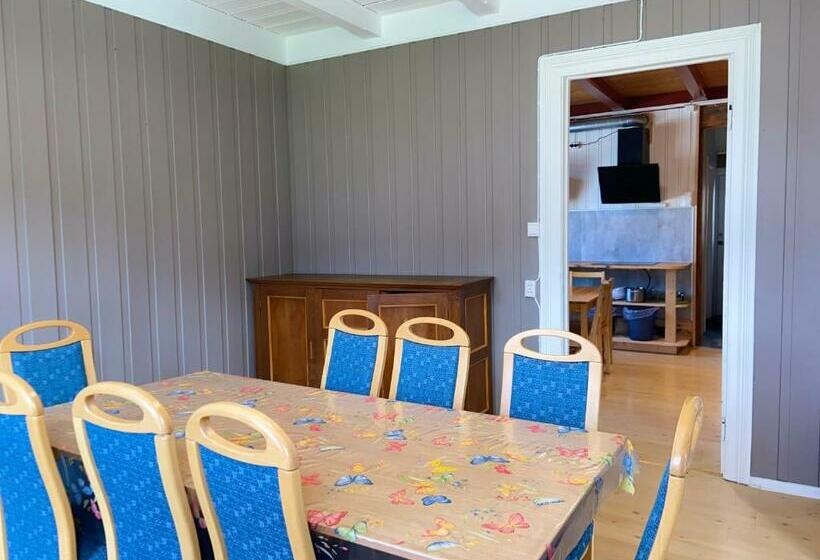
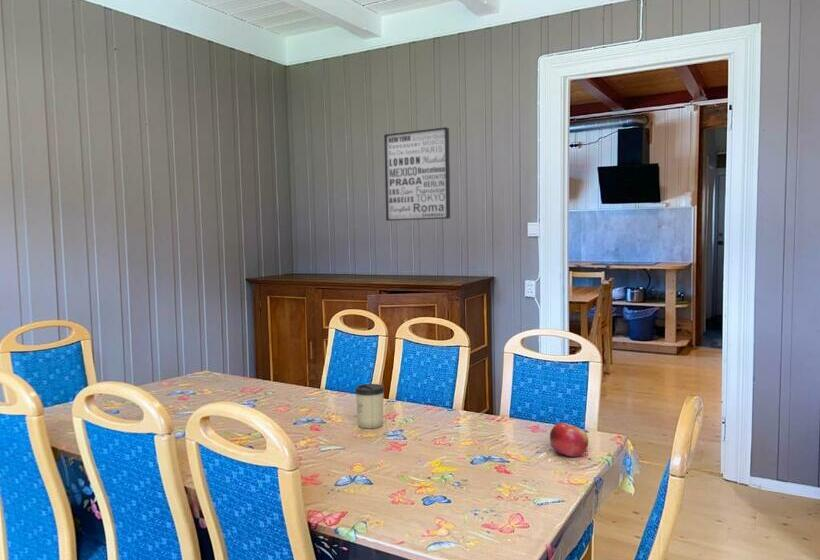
+ cup (370, 405)
+ wall art (416, 175)
+ fruit (567, 437)
